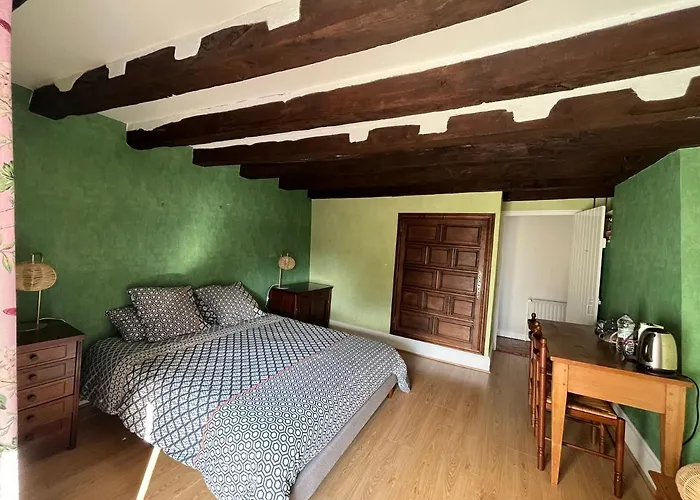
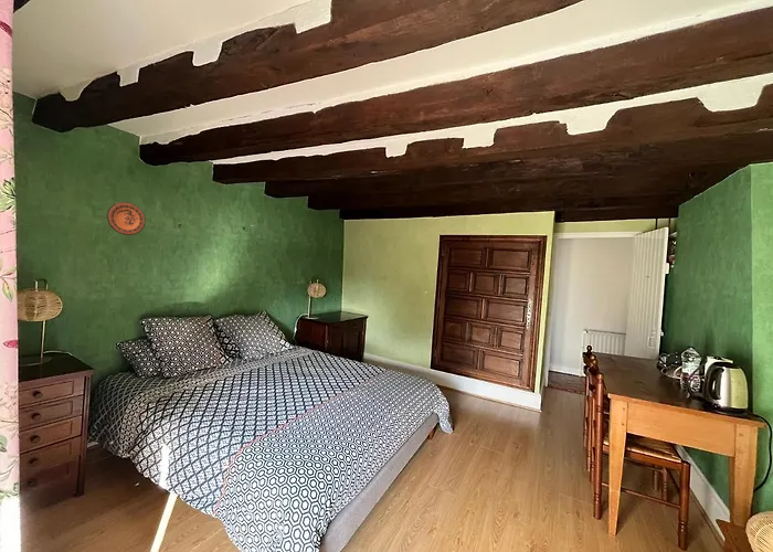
+ decorative plate (126, 219)
